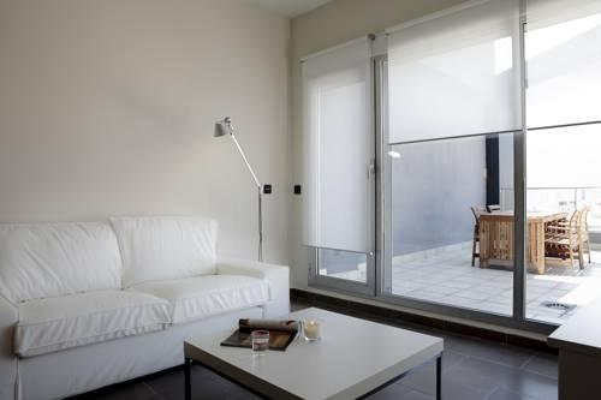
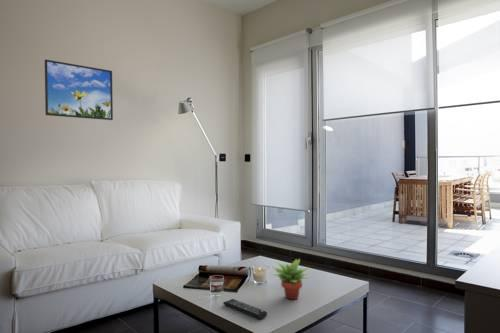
+ remote control (244, 308)
+ succulent plant (290, 278)
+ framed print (80, 91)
